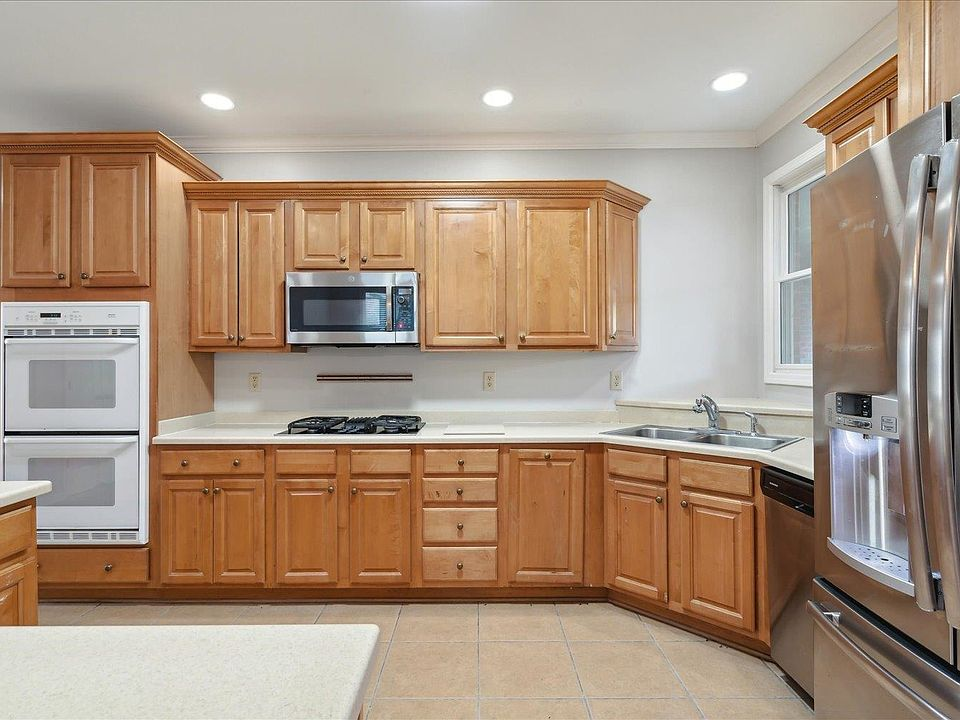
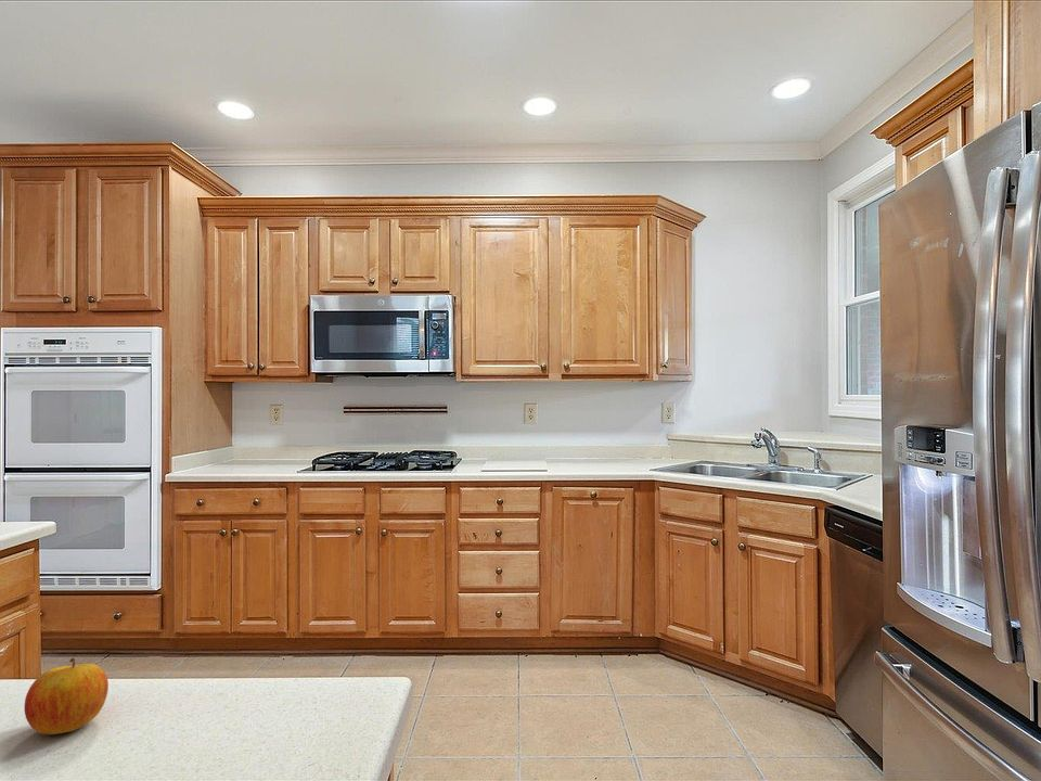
+ apple (67, 690)
